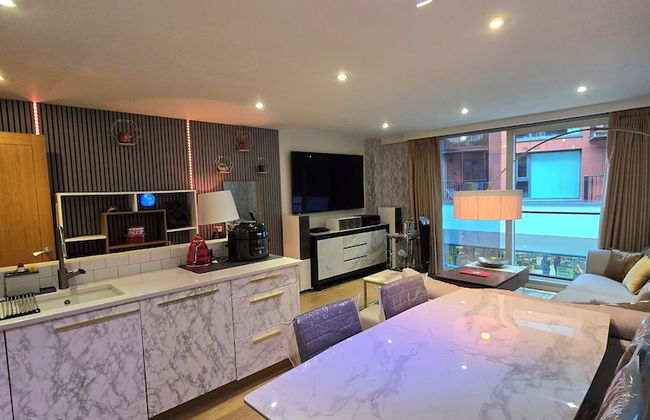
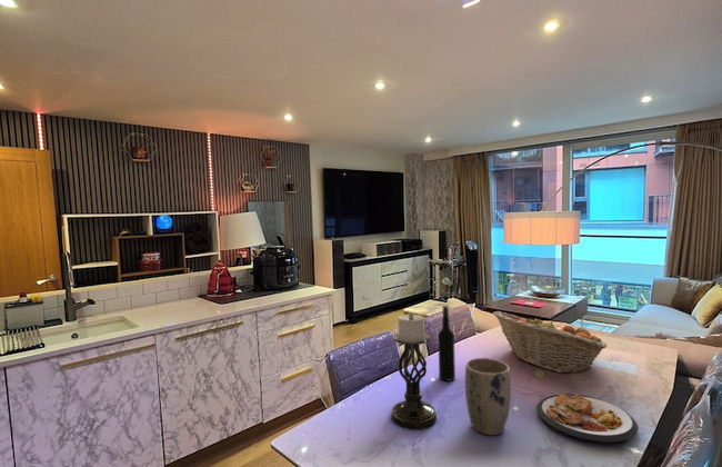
+ fruit basket (545, 336)
+ plant pot (488, 396)
+ wine bottle (445, 341)
+ plate (584, 413)
+ candle holder (412, 364)
